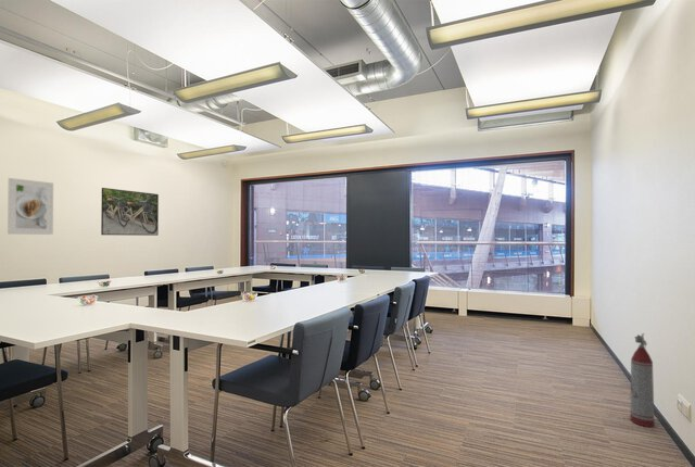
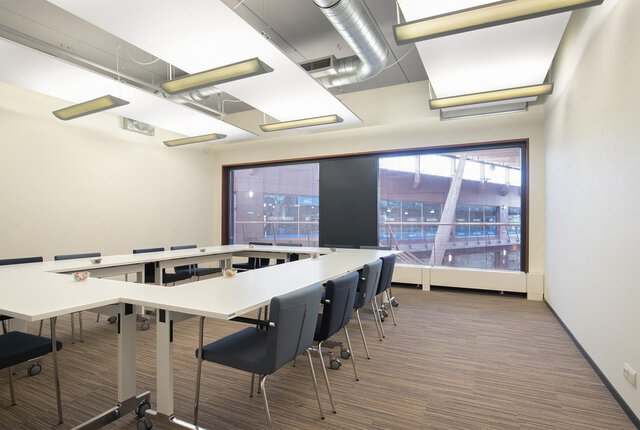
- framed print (131, 213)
- fire extinguisher (642, 378)
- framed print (31, 207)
